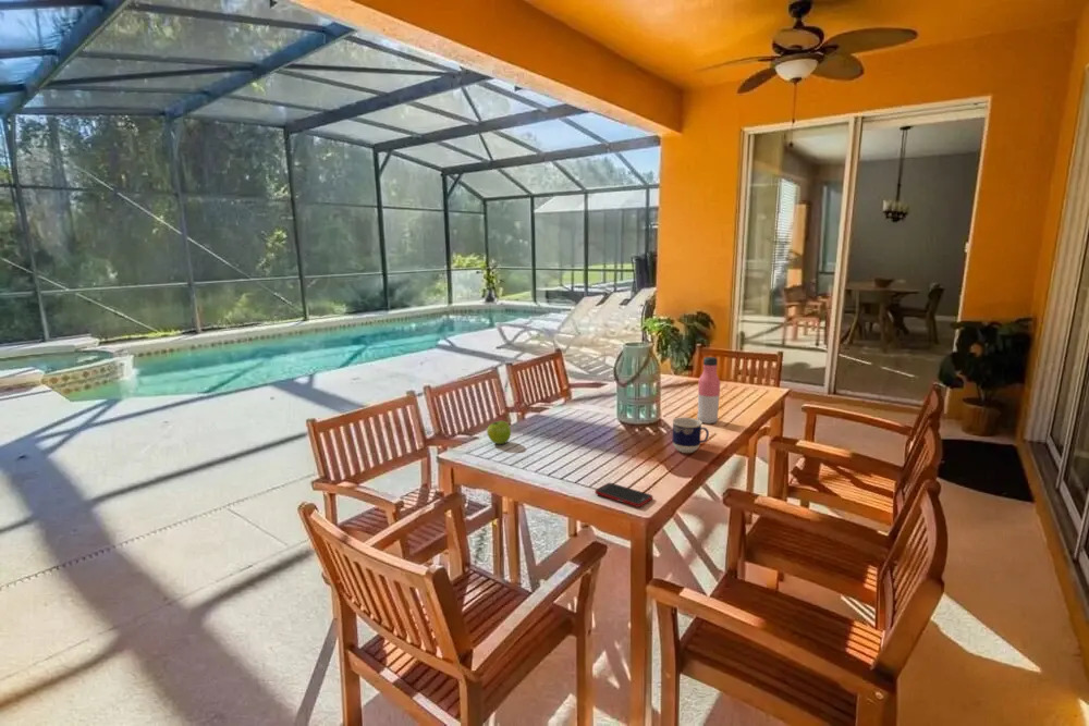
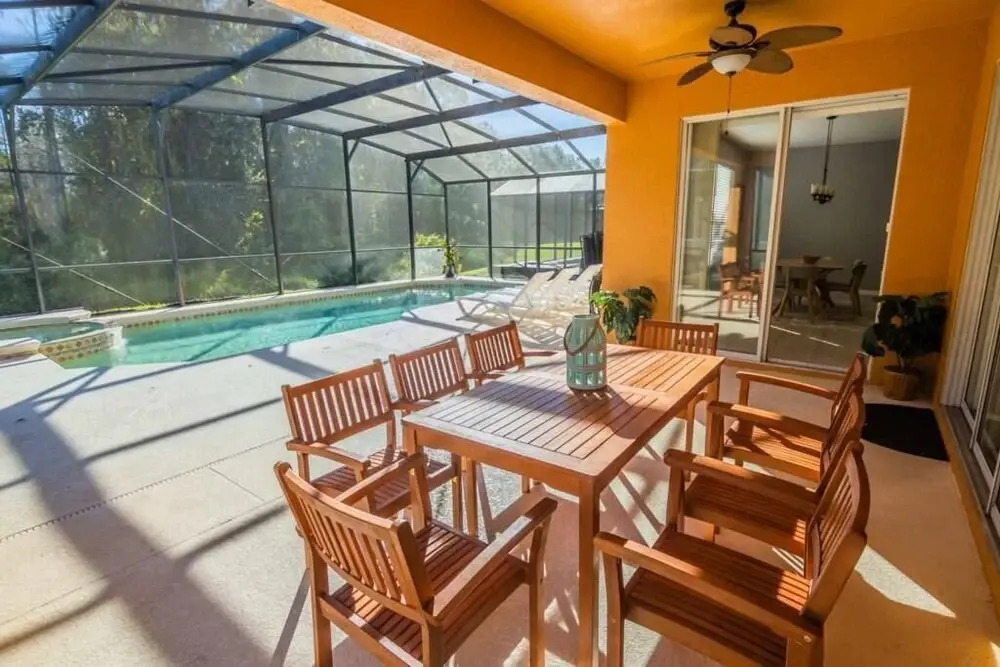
- fruit (499, 431)
- cell phone (623, 494)
- water bottle (709, 390)
- cup (690, 436)
